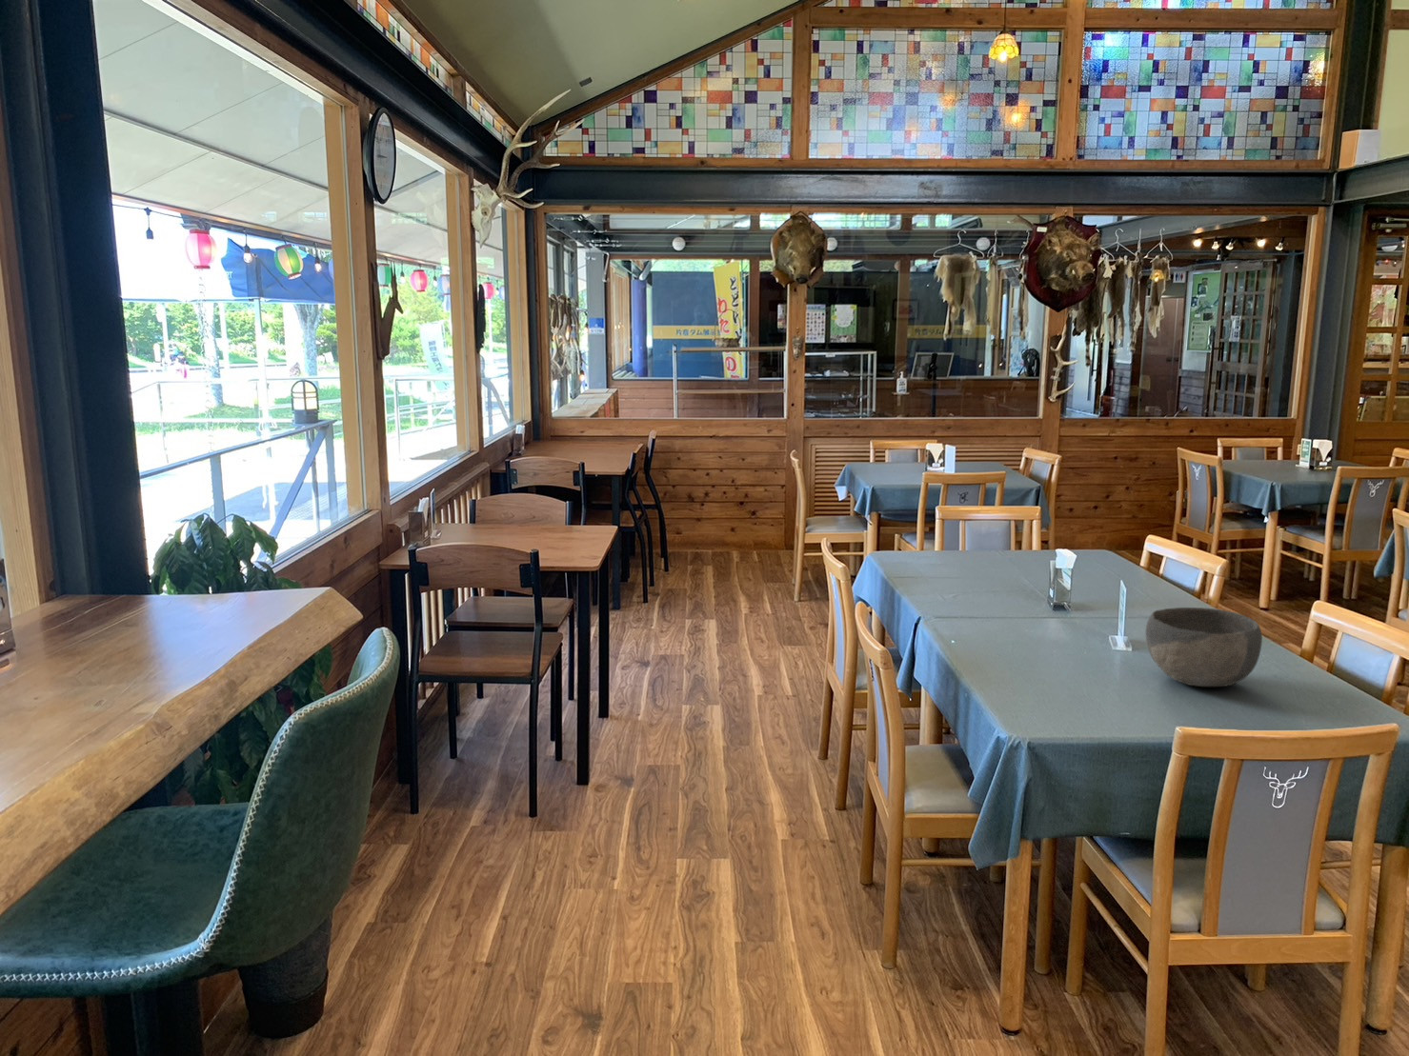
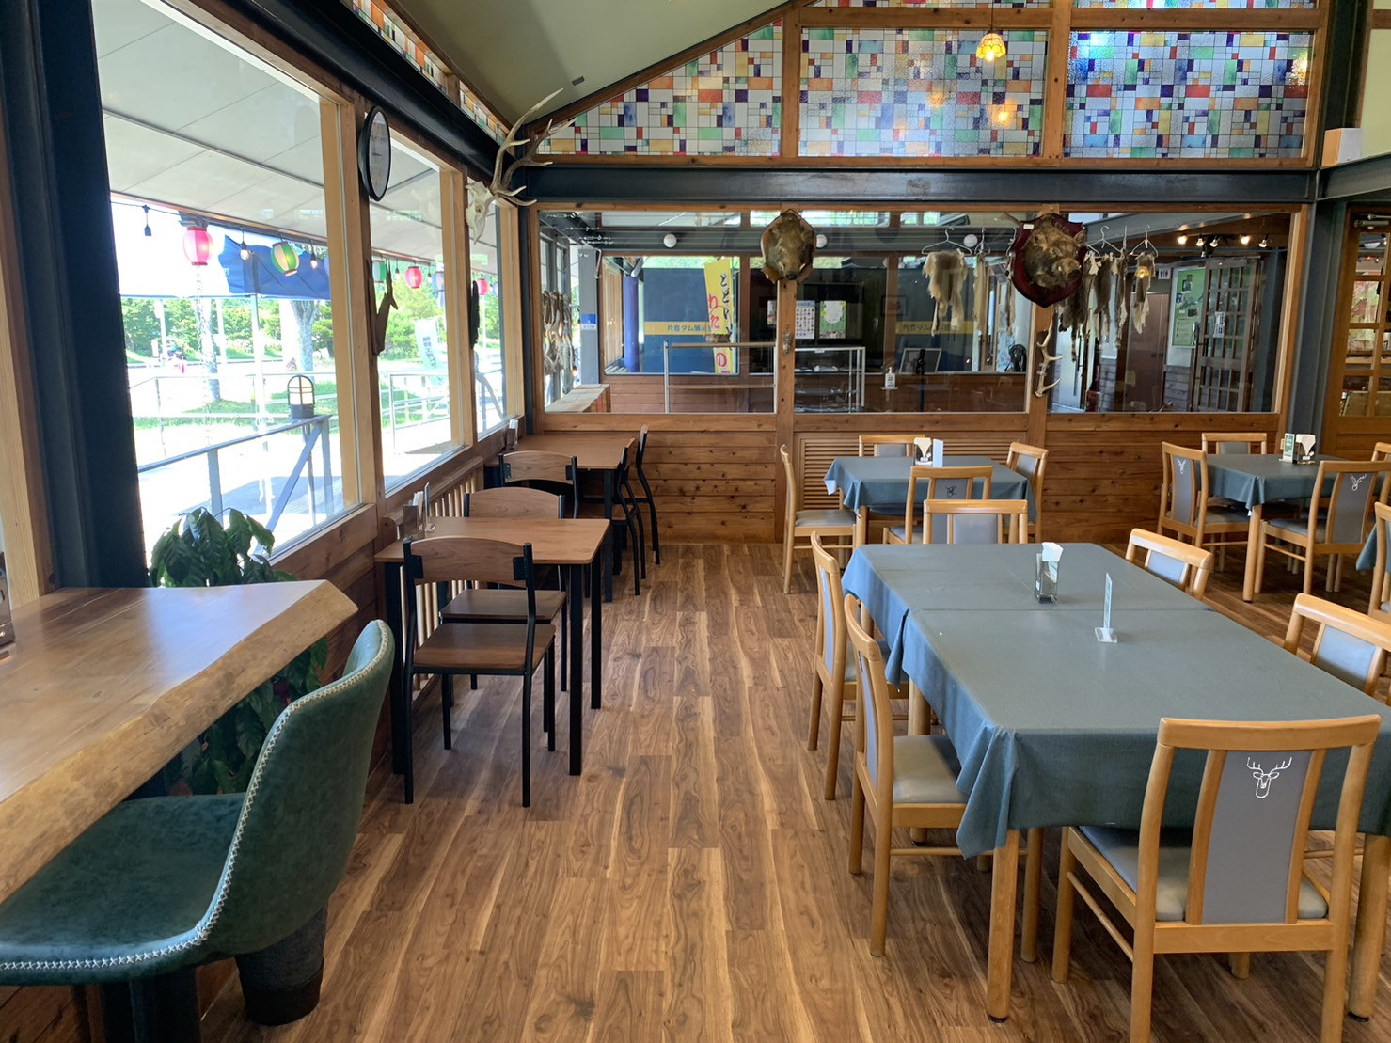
- bowl (1202, 649)
